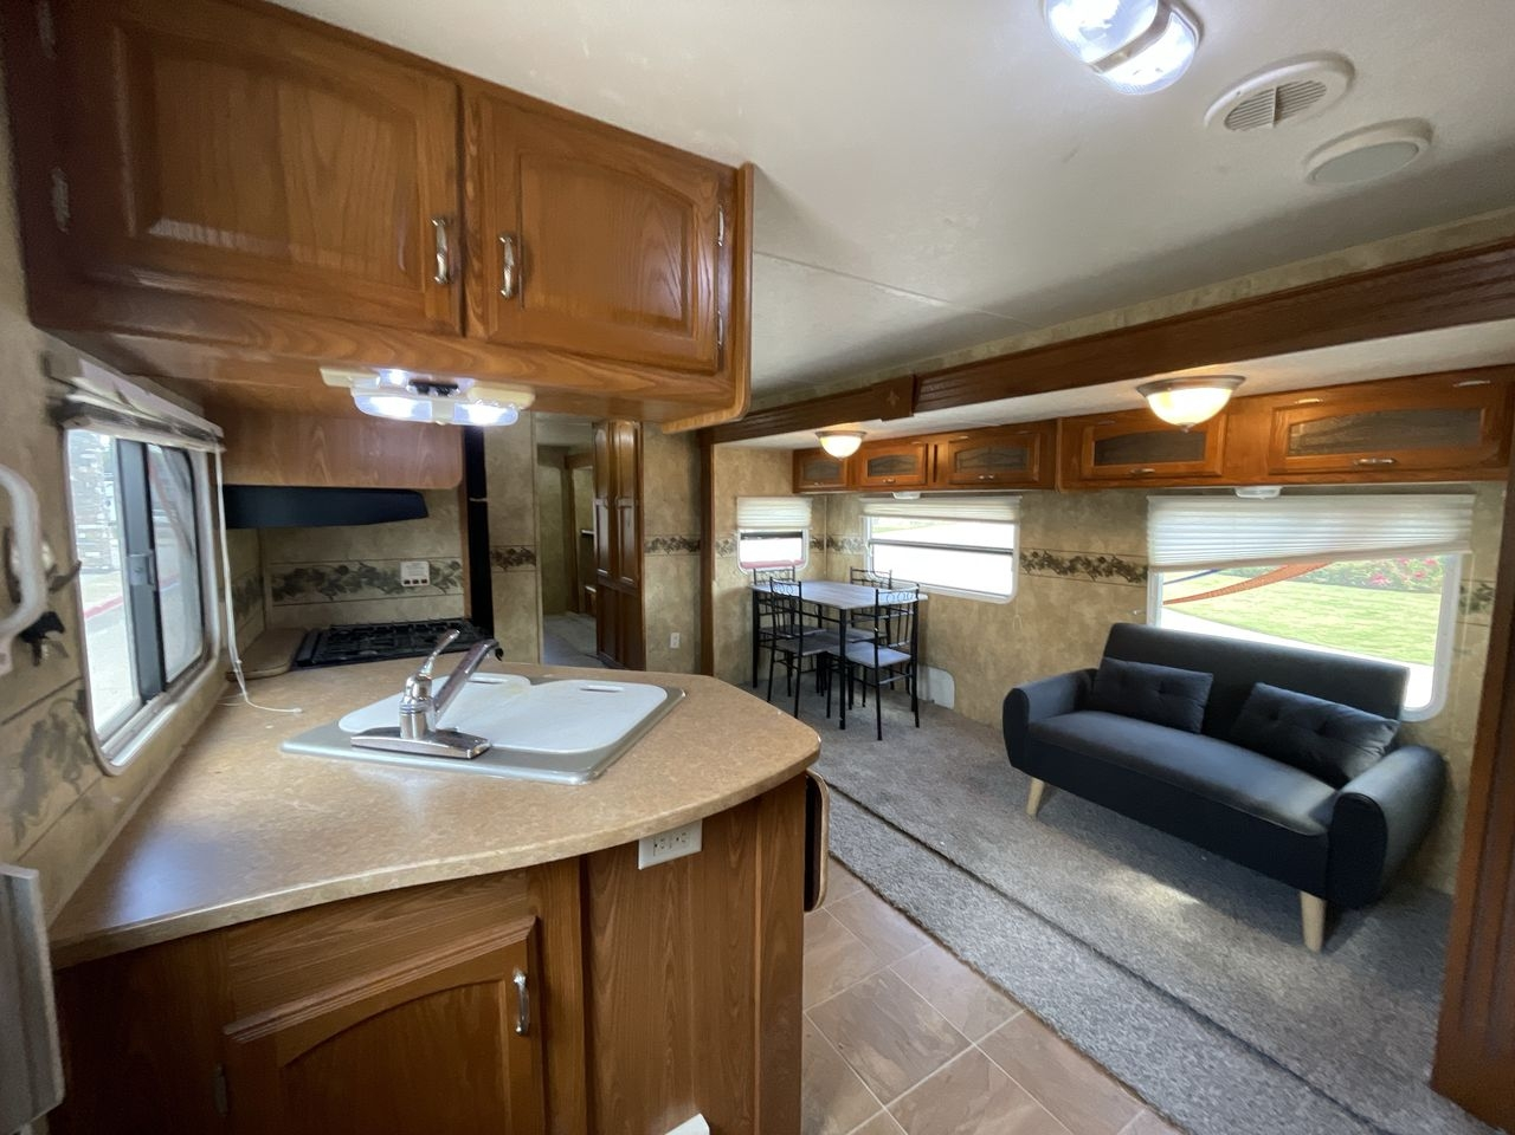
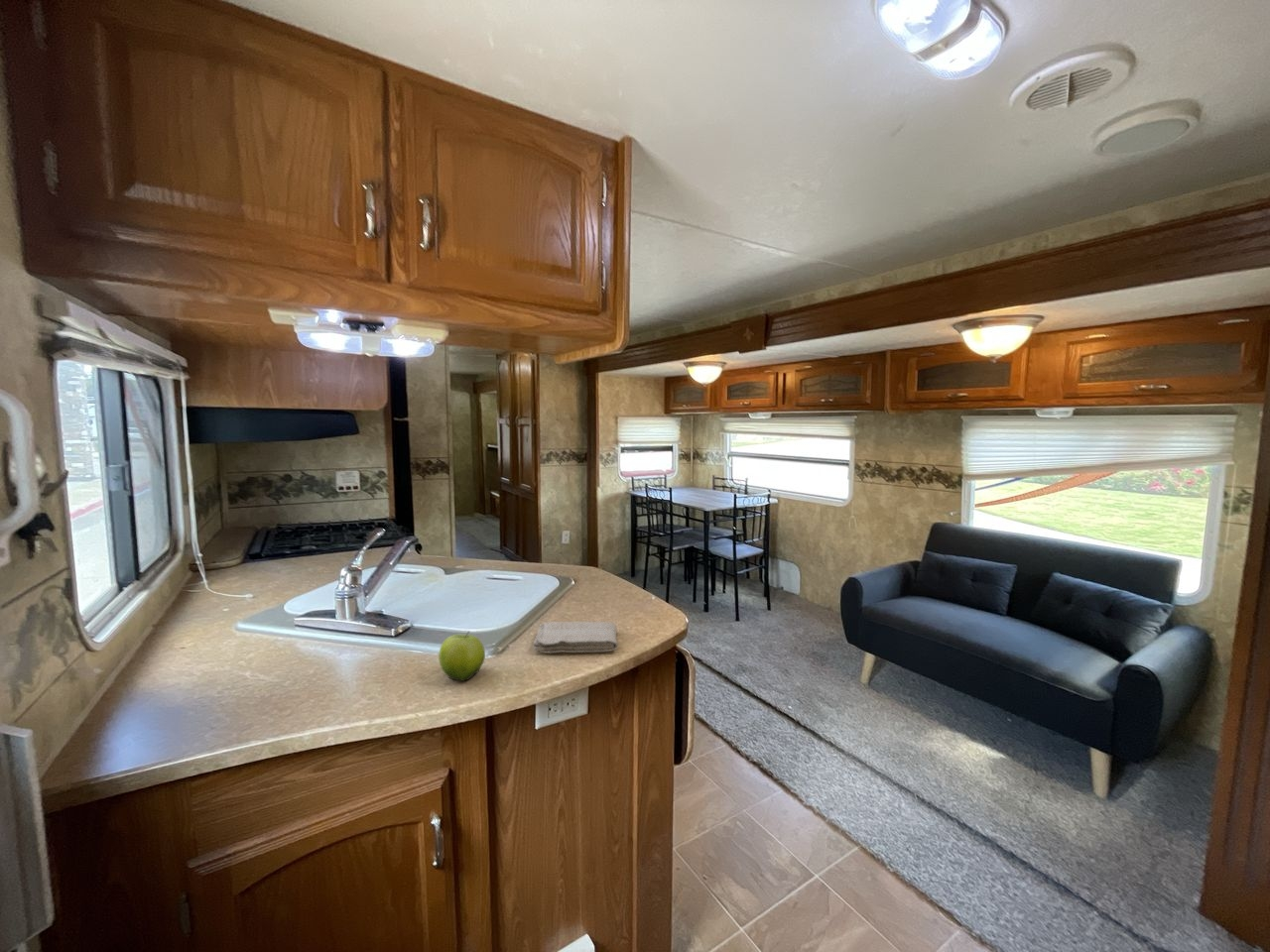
+ fruit (461, 654)
+ washcloth (576, 635)
